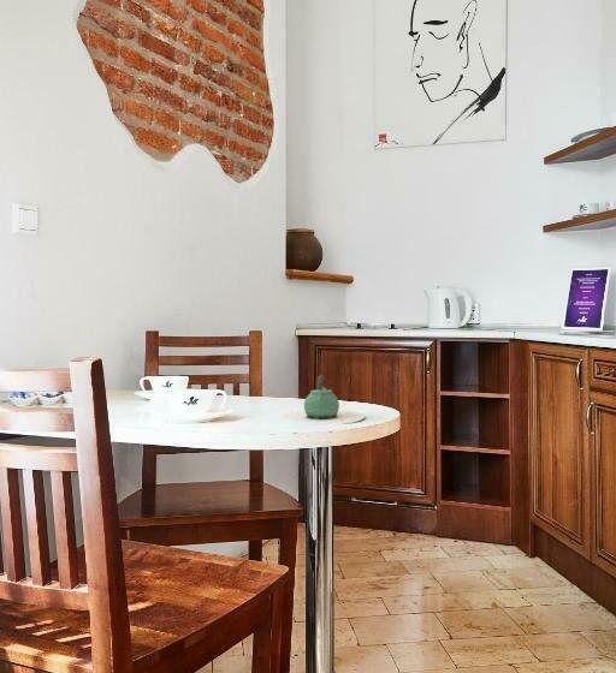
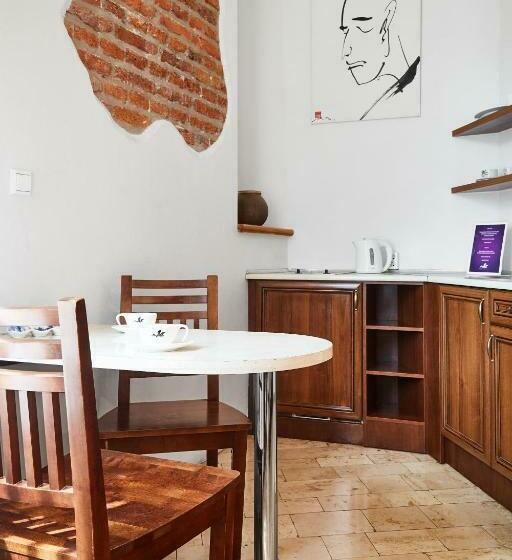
- teapot (321, 395)
